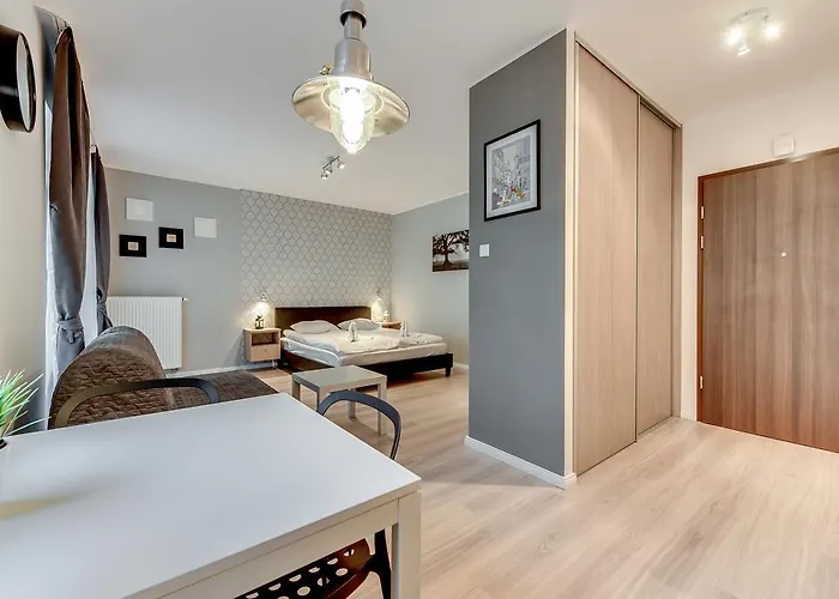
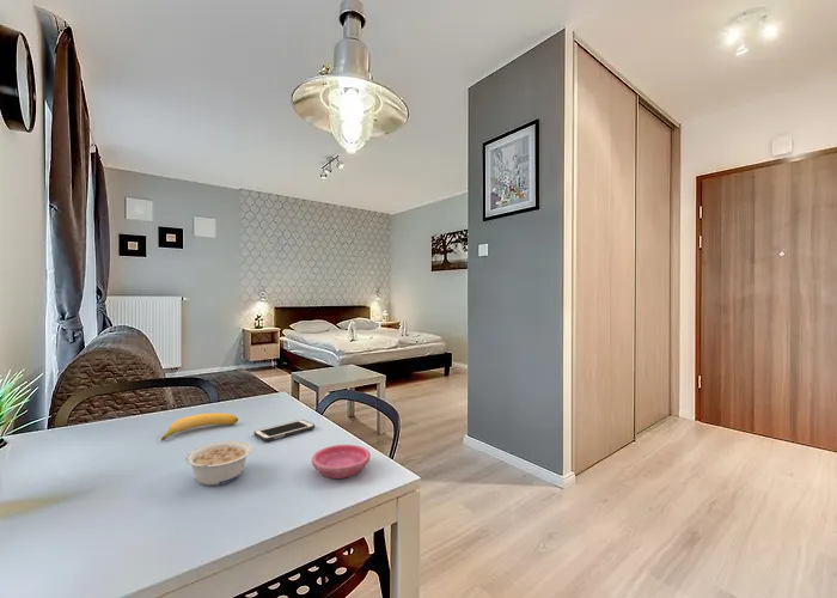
+ banana (201, 422)
+ saucer (341, 462)
+ cell phone (285, 429)
+ legume (220, 462)
